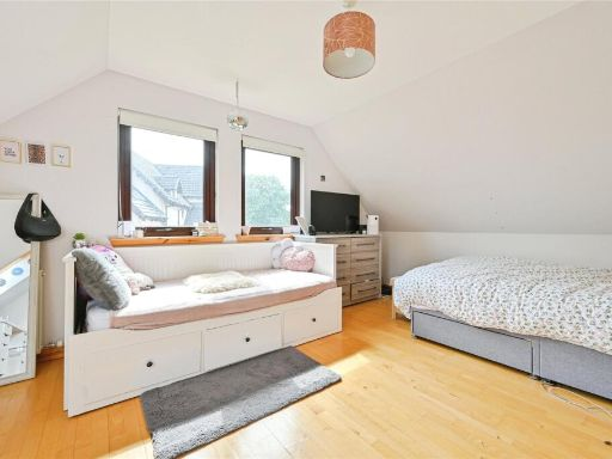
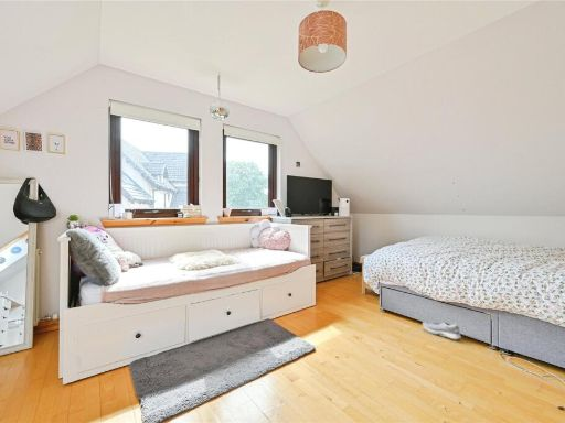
+ shoe (440, 327)
